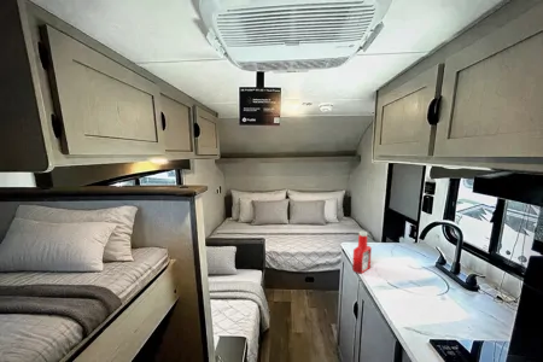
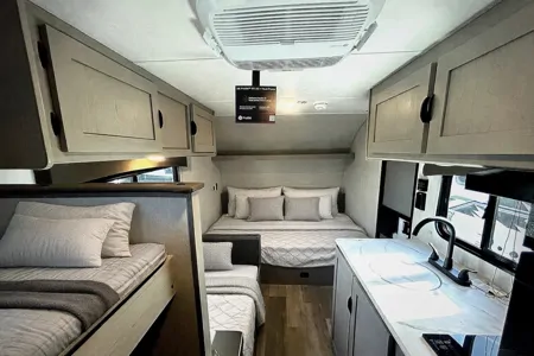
- soap bottle (362, 250)
